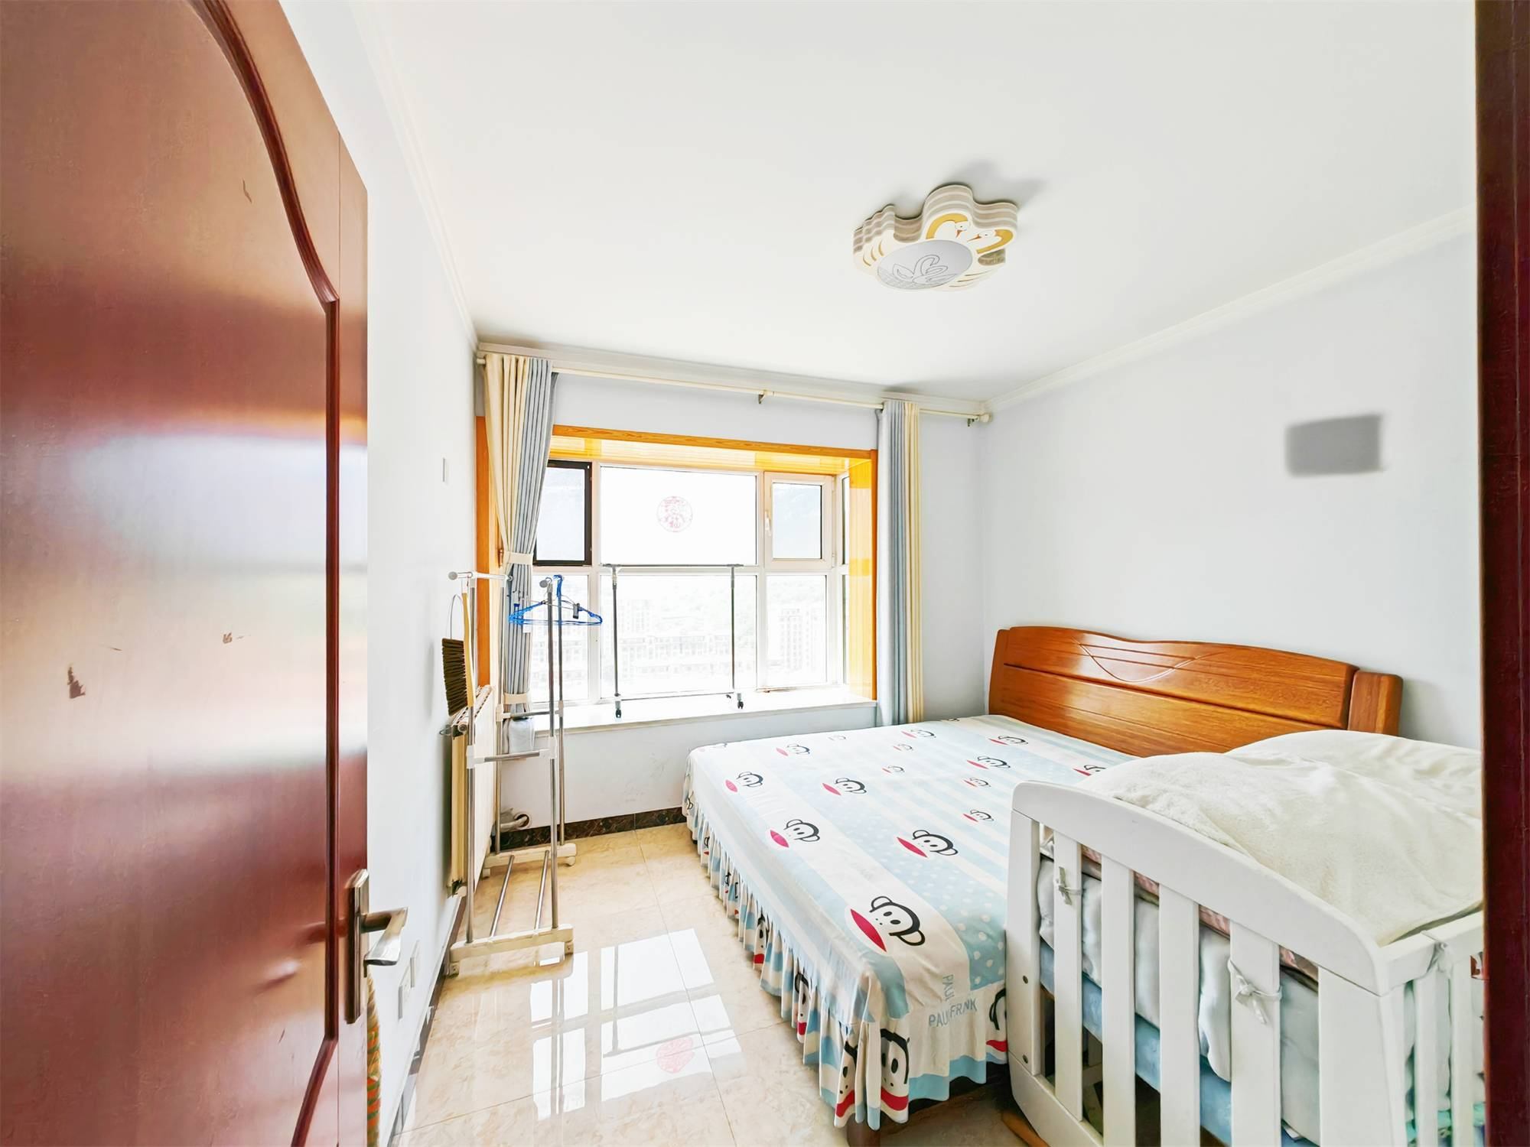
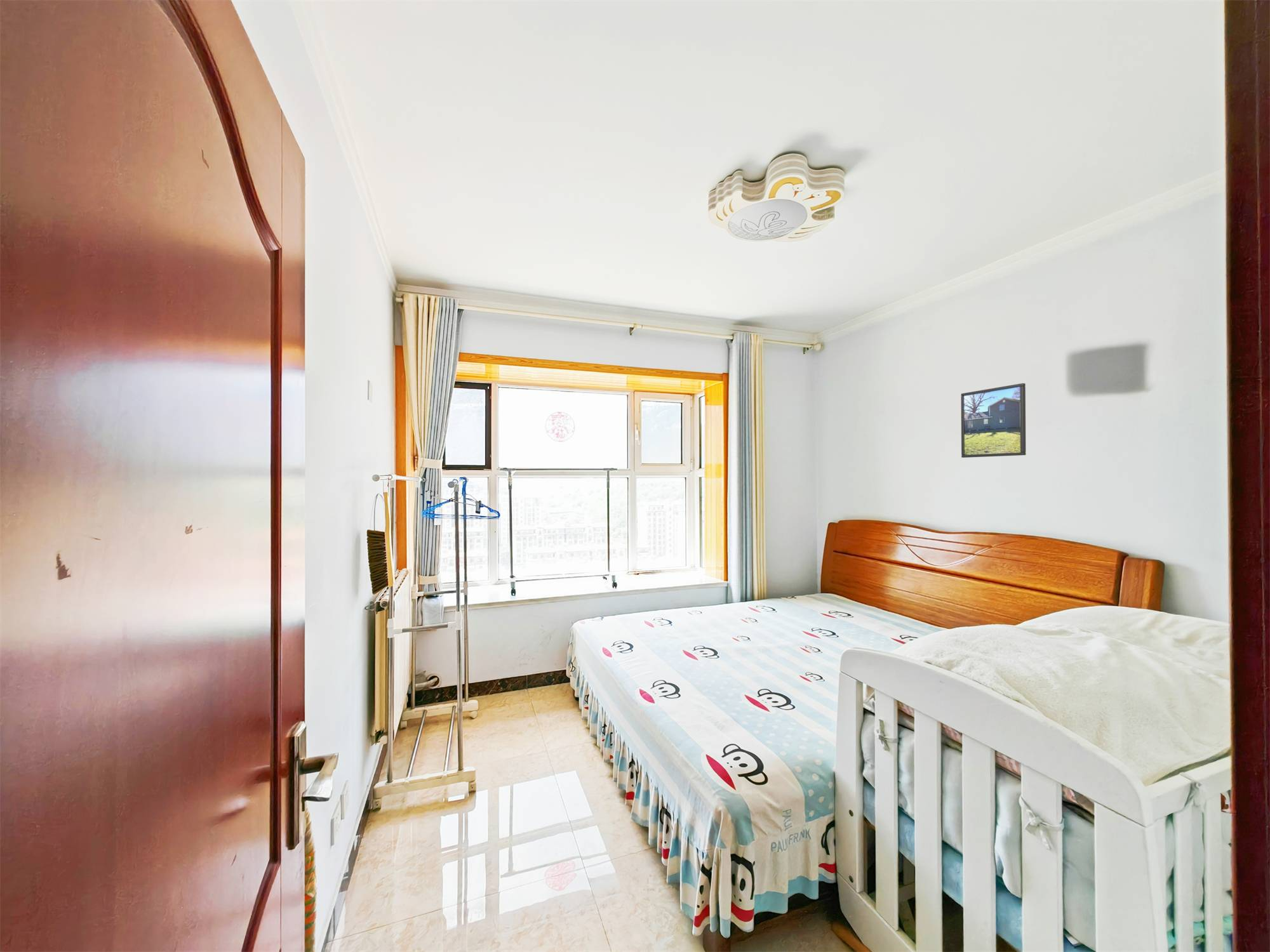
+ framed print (991, 422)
